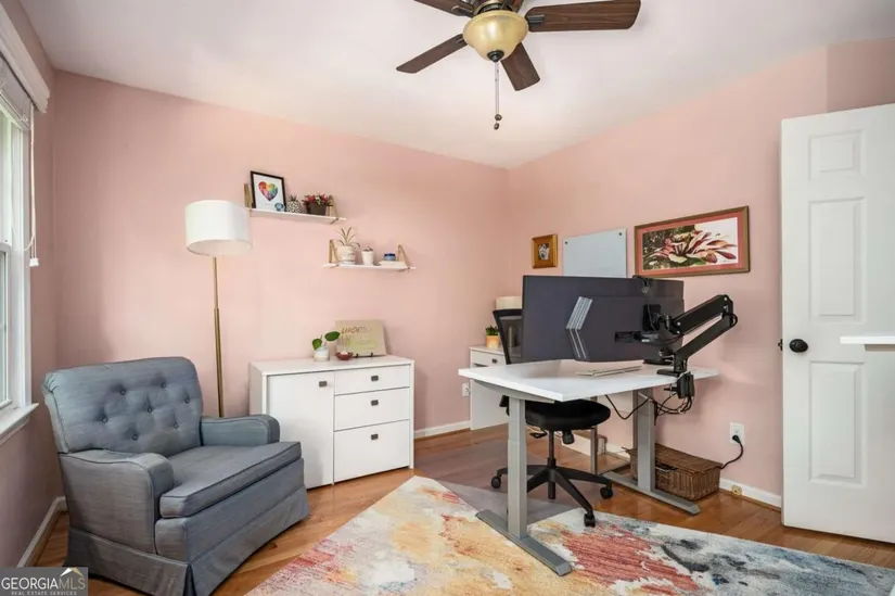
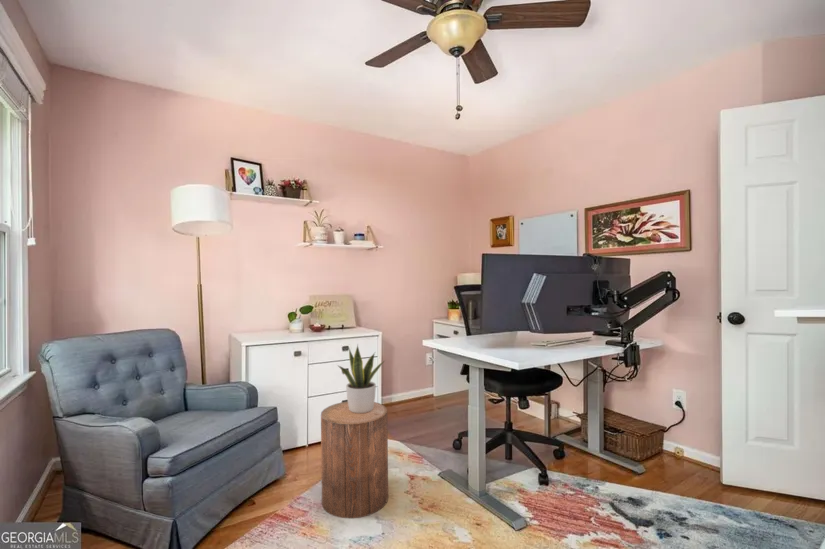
+ stool (354, 454)
+ potted plant (361, 375)
